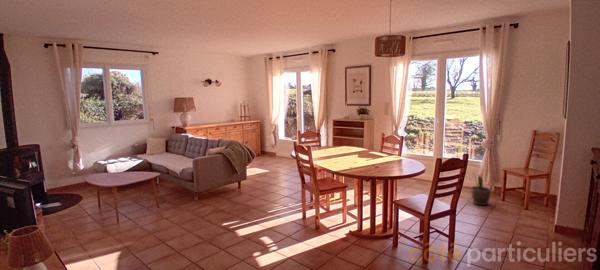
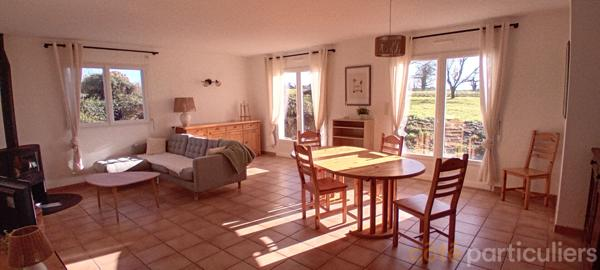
- potted plant (481, 187)
